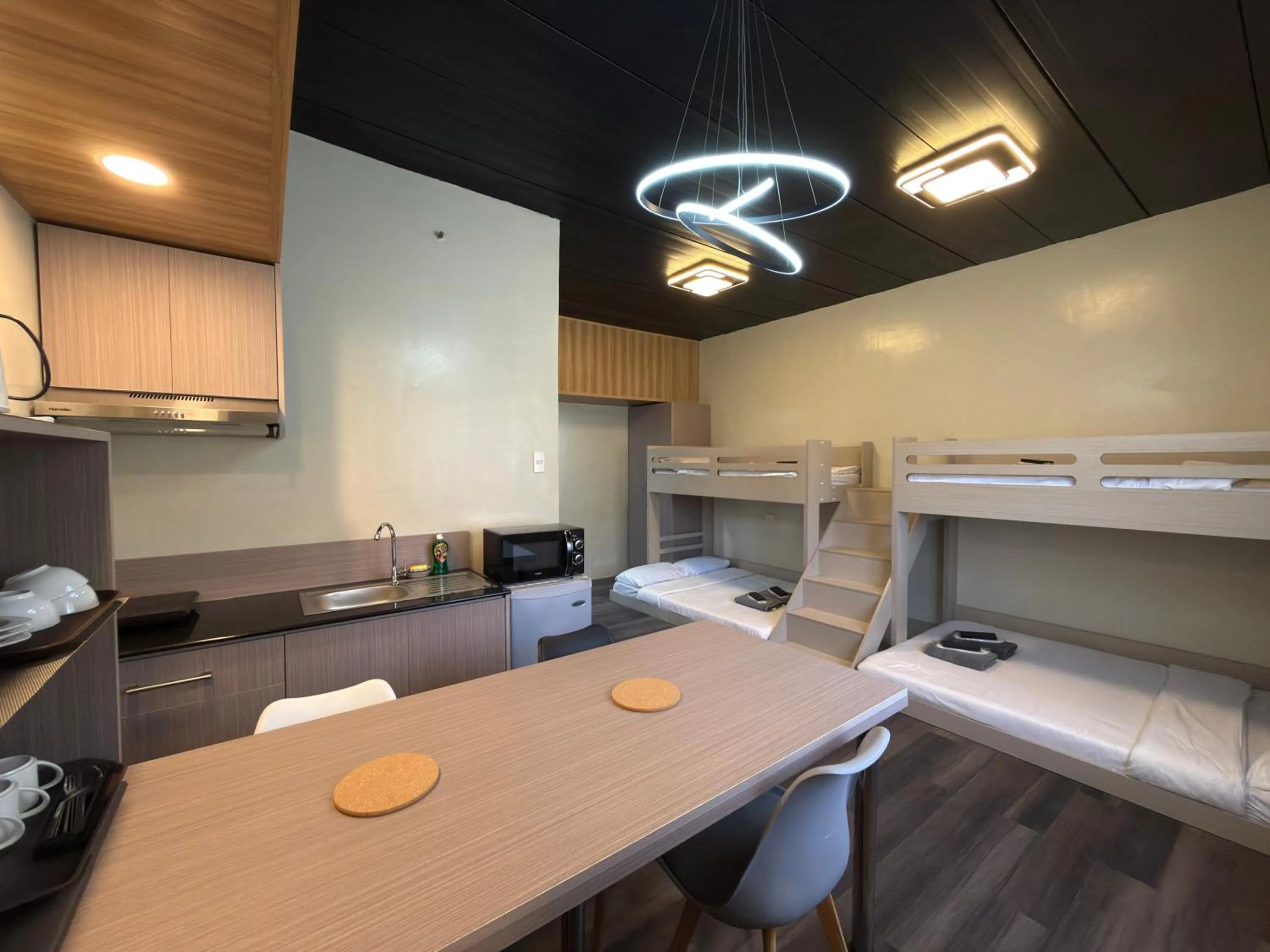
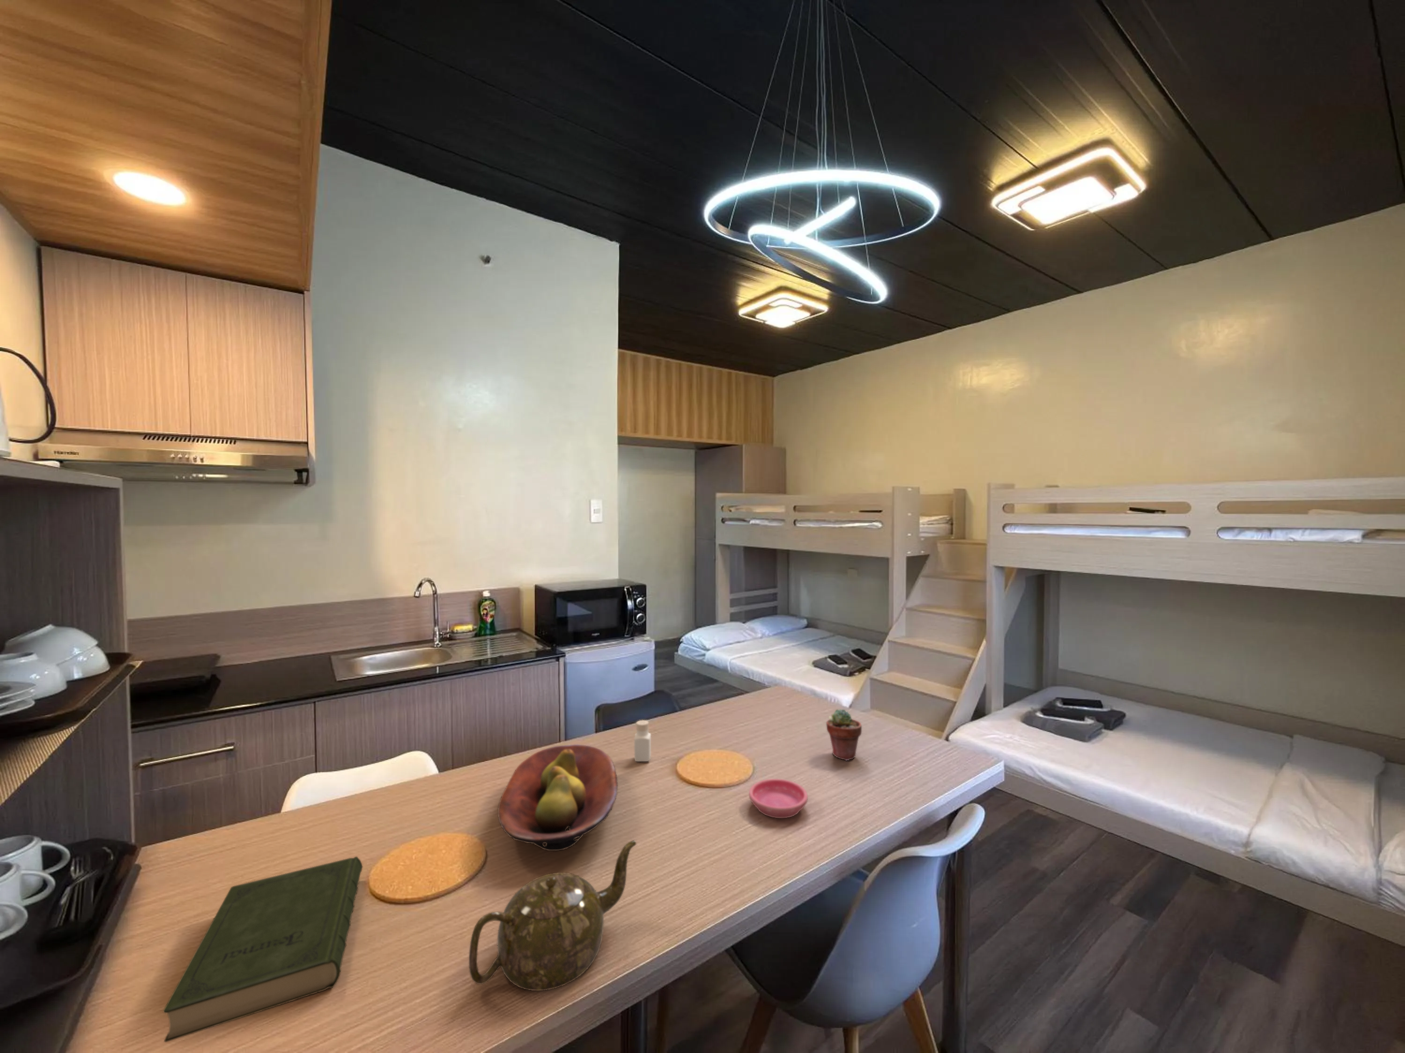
+ fruit bowl (561, 786)
+ saucer (778, 800)
+ book (281, 931)
+ teapot (560, 910)
+ potted succulent (843, 732)
+ pepper shaker (643, 740)
